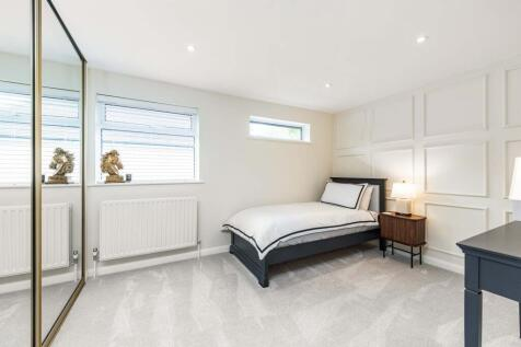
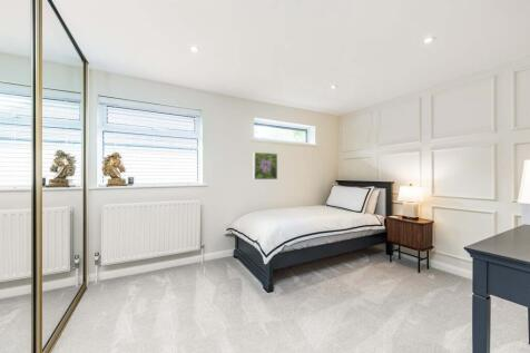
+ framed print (265, 166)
